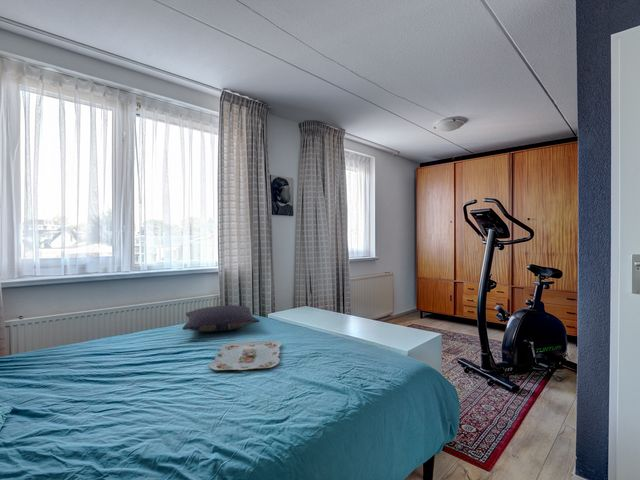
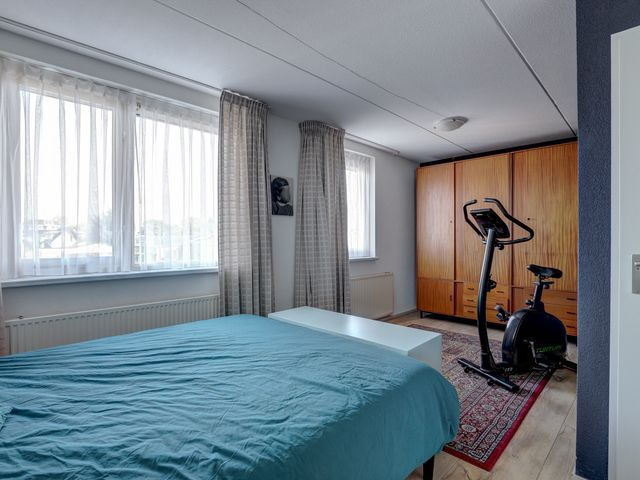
- serving tray (248, 354)
- pillow (220, 317)
